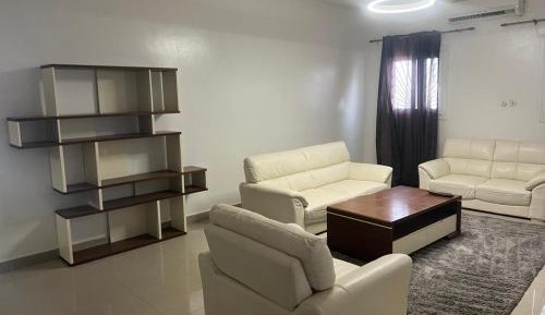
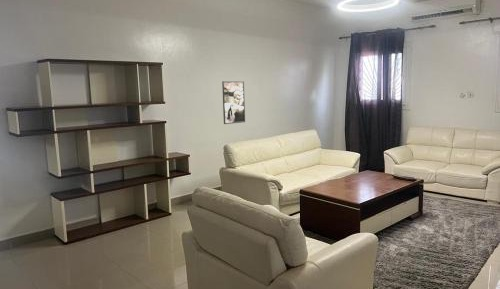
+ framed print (234, 102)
